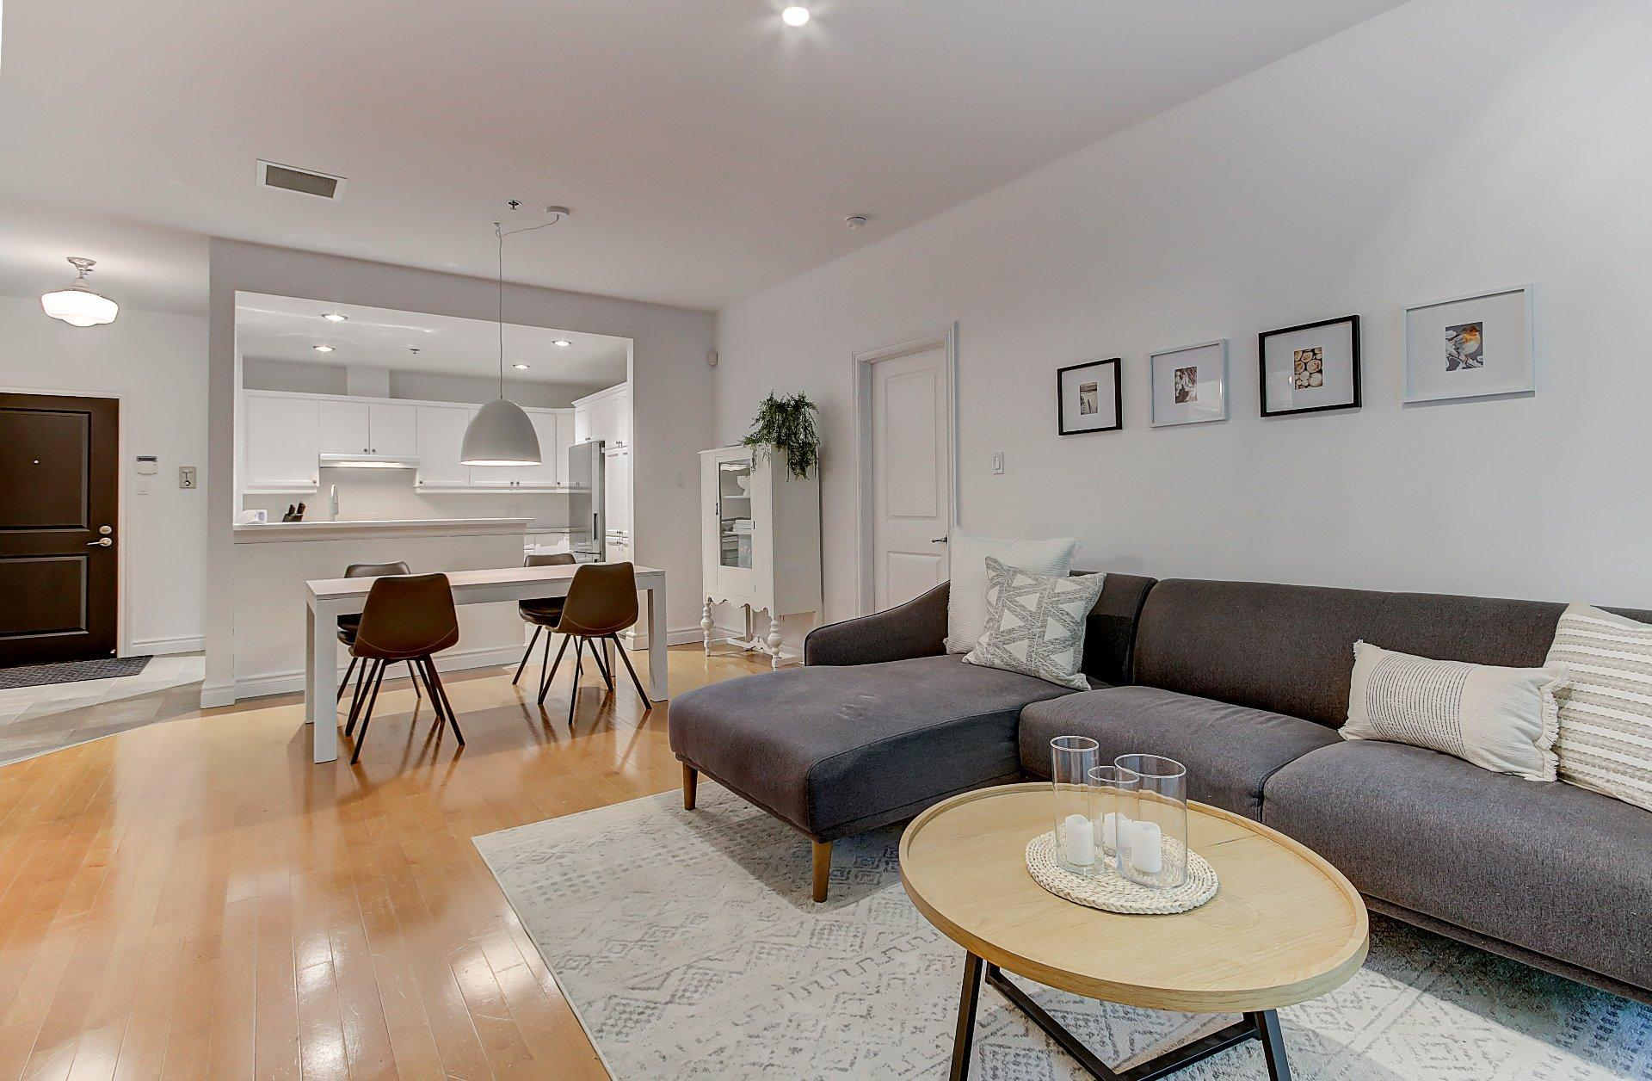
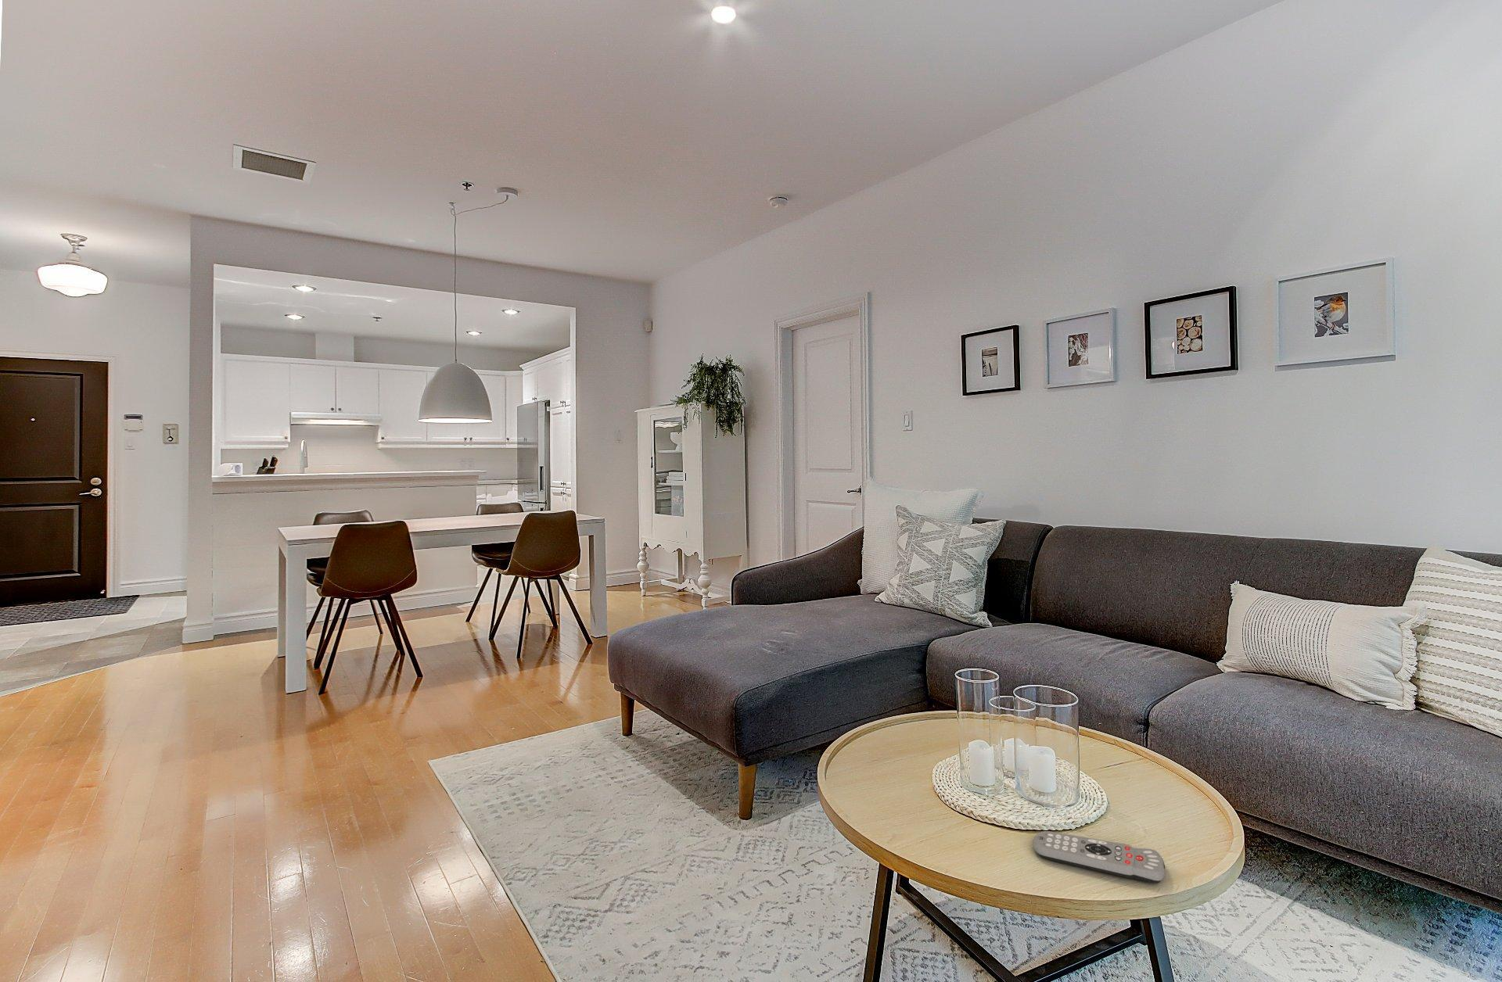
+ remote control (1096, 855)
